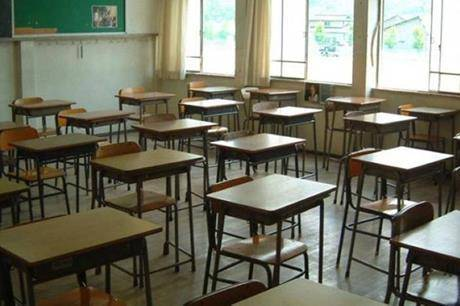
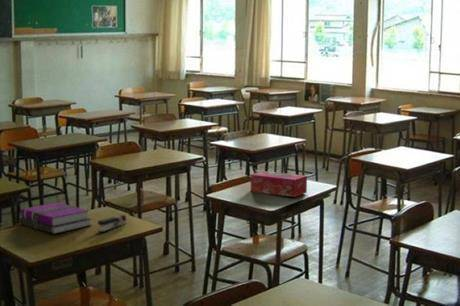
+ hardback book (55, 217)
+ stapler (112, 222)
+ tissue box (278, 183)
